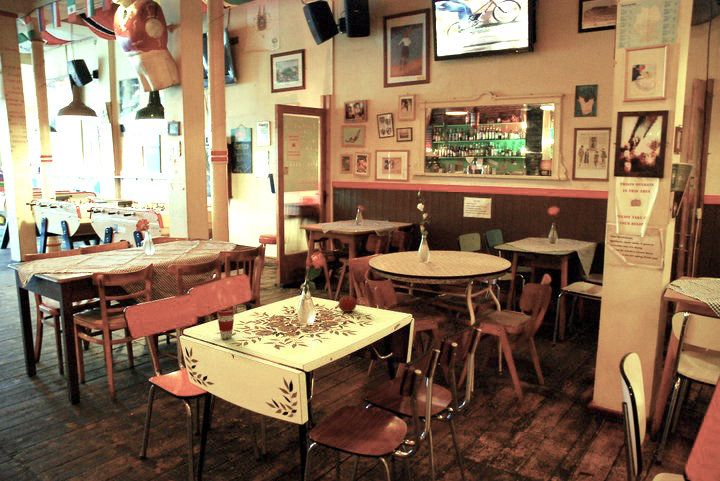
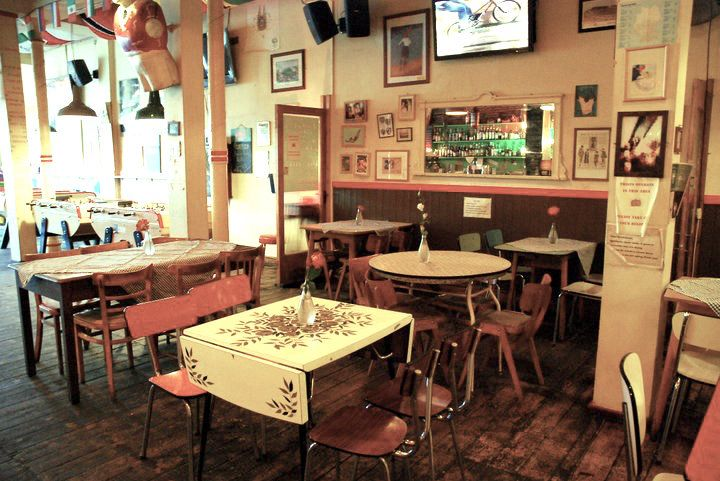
- apple (347, 303)
- coffee cup (226, 324)
